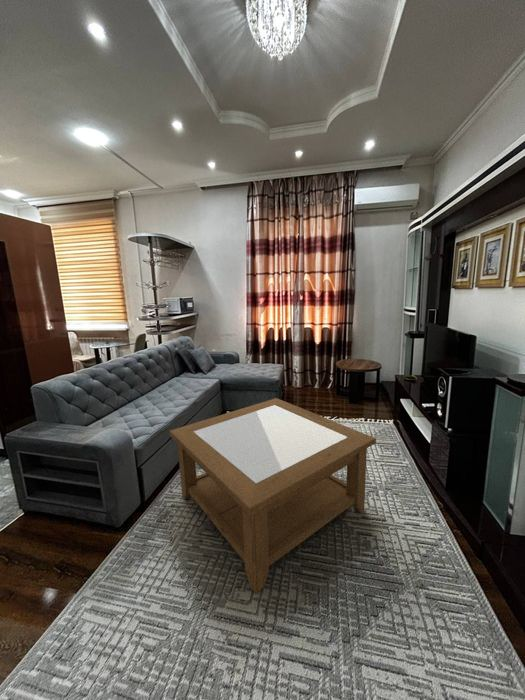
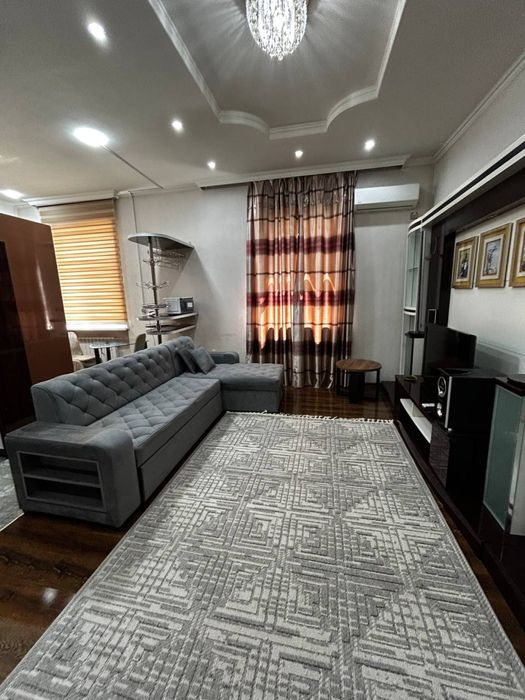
- coffee table (268, 468)
